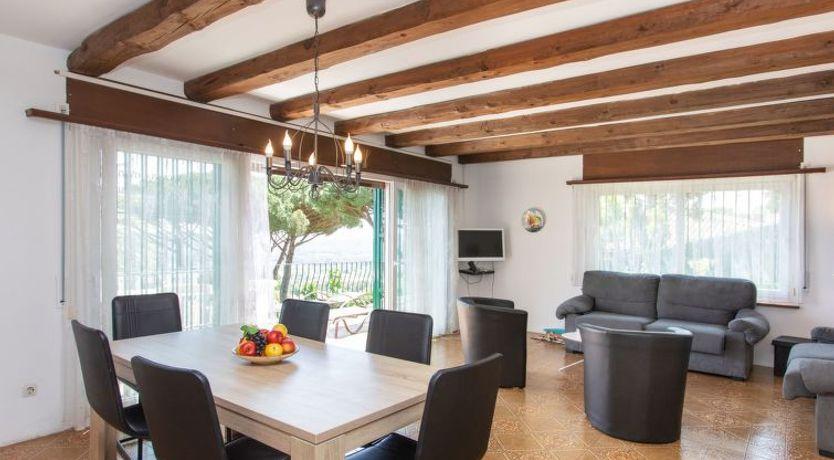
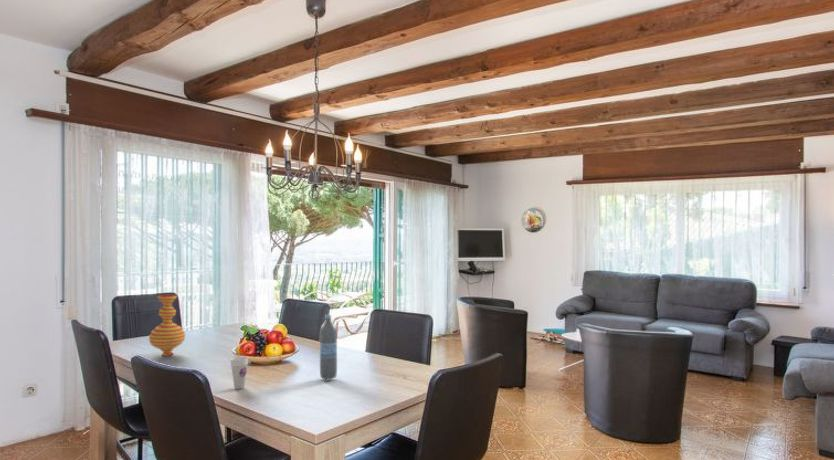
+ water bottle (328, 347)
+ vase (167, 324)
+ cup (239, 372)
